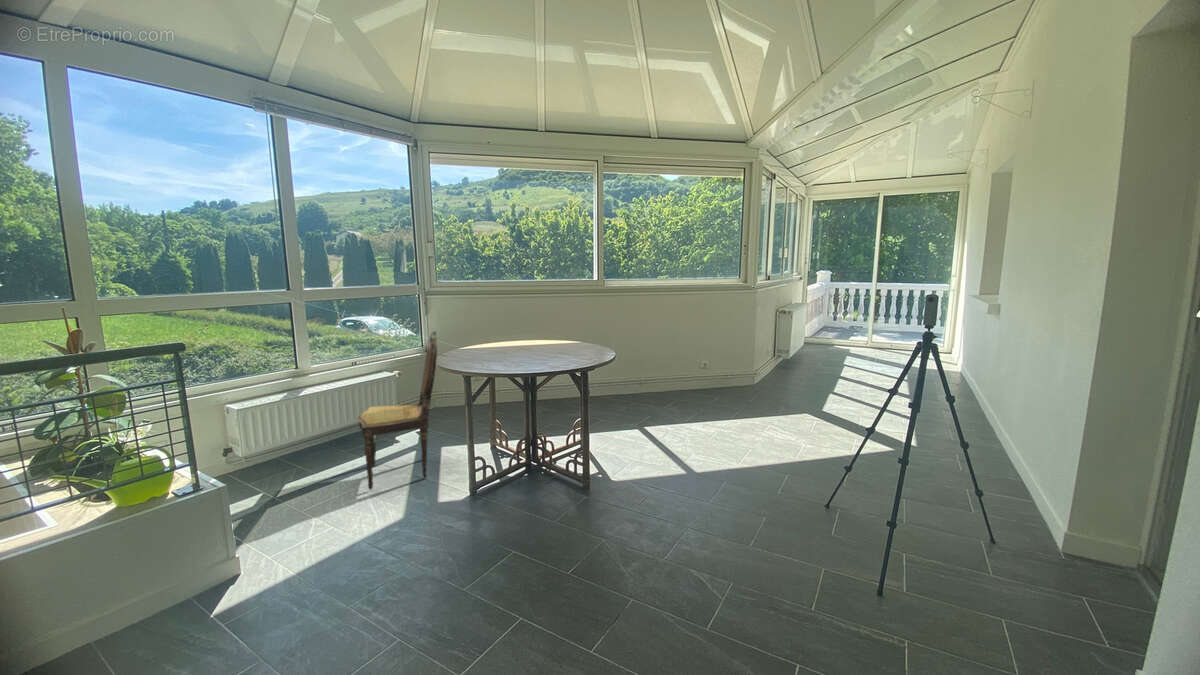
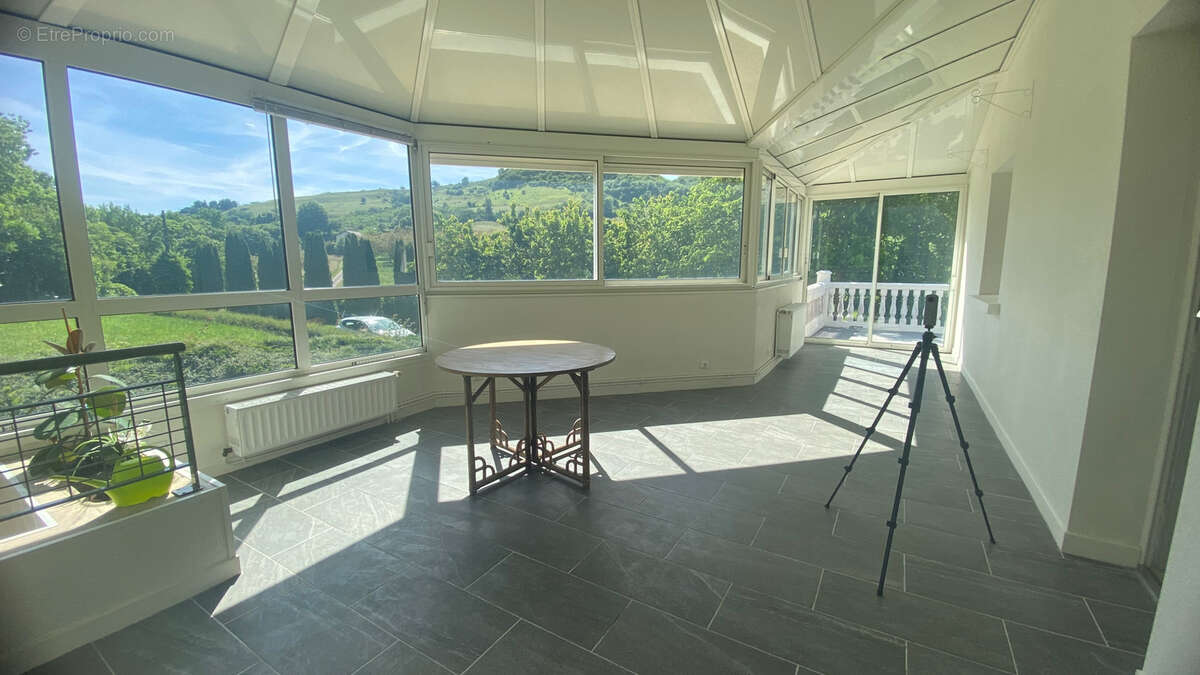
- dining chair (397, 405)
